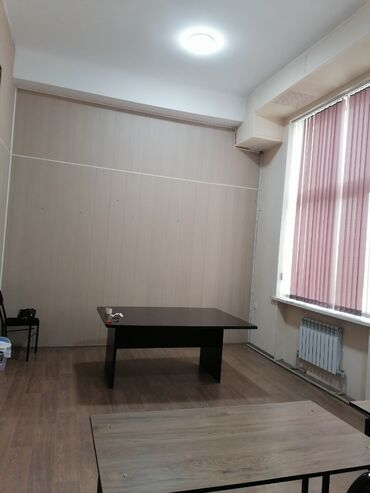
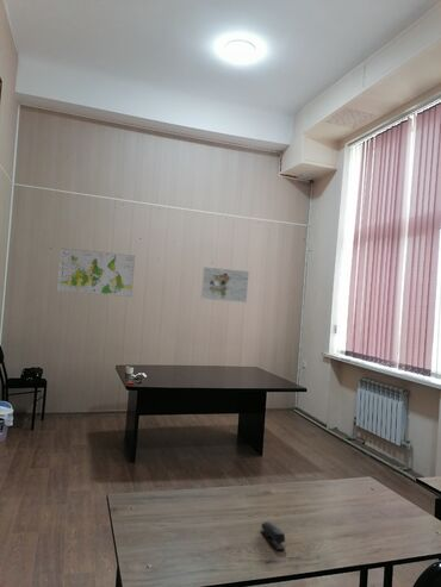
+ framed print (225, 285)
+ map (97, 273)
+ stapler (272, 531)
